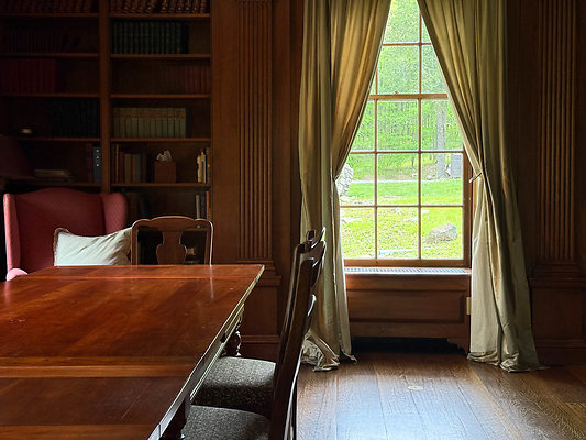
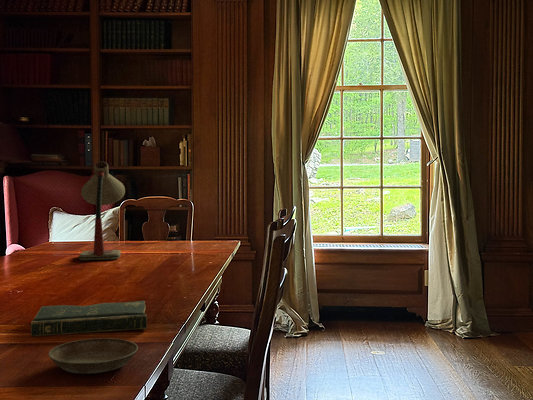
+ desk lamp (100, 208)
+ saucer (94, 356)
+ bible (92, 317)
